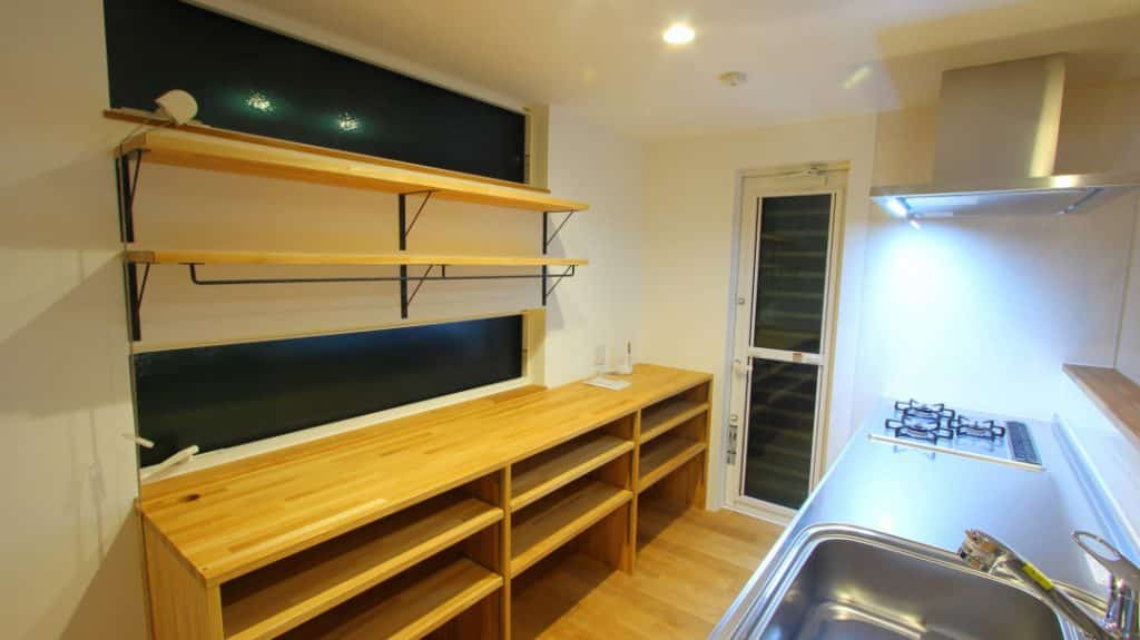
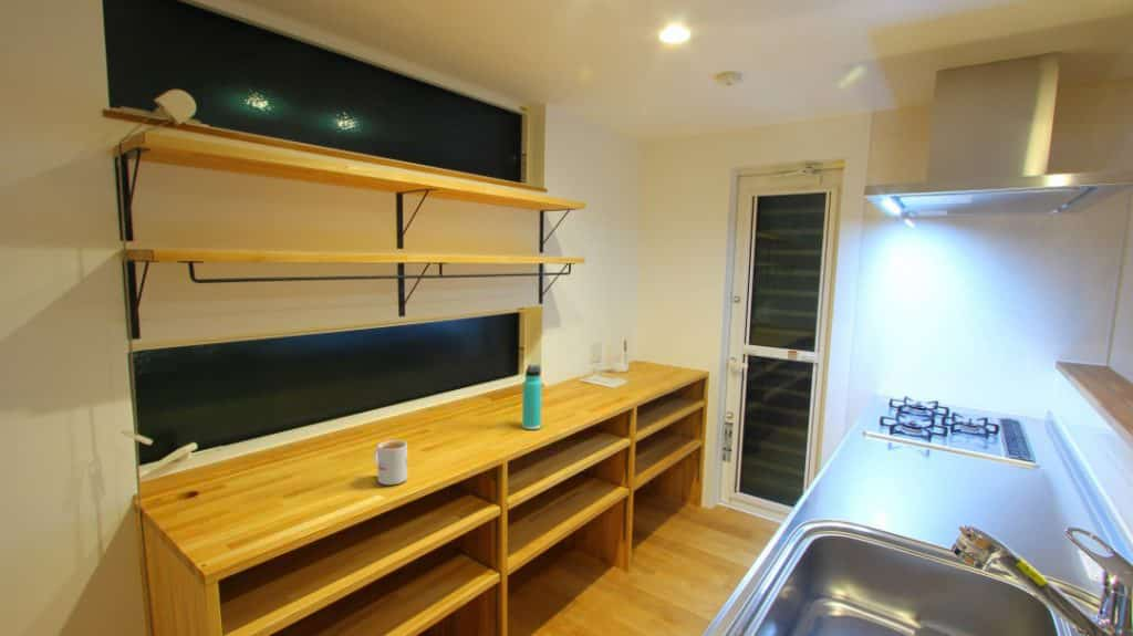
+ thermos bottle (531, 396)
+ mug (388, 460)
